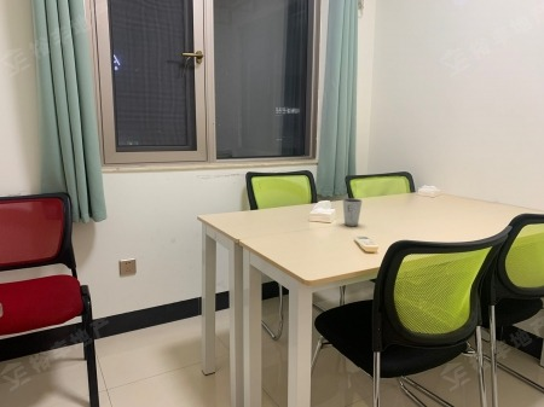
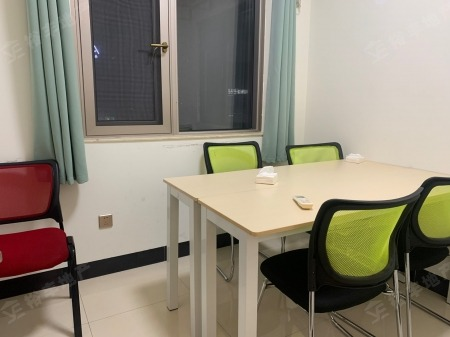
- dixie cup (352, 211)
